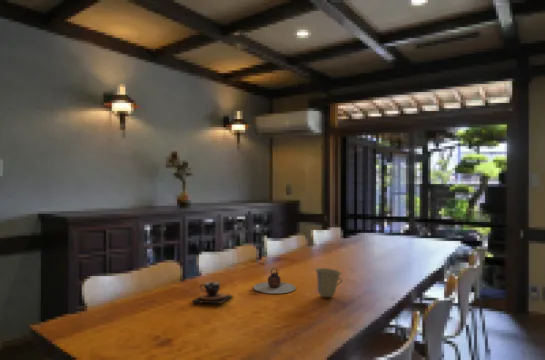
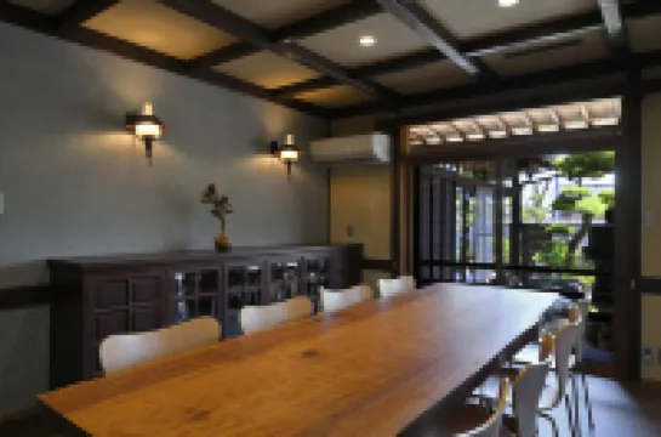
- cup (328, 282)
- teacup (212, 291)
- teapot (274, 278)
